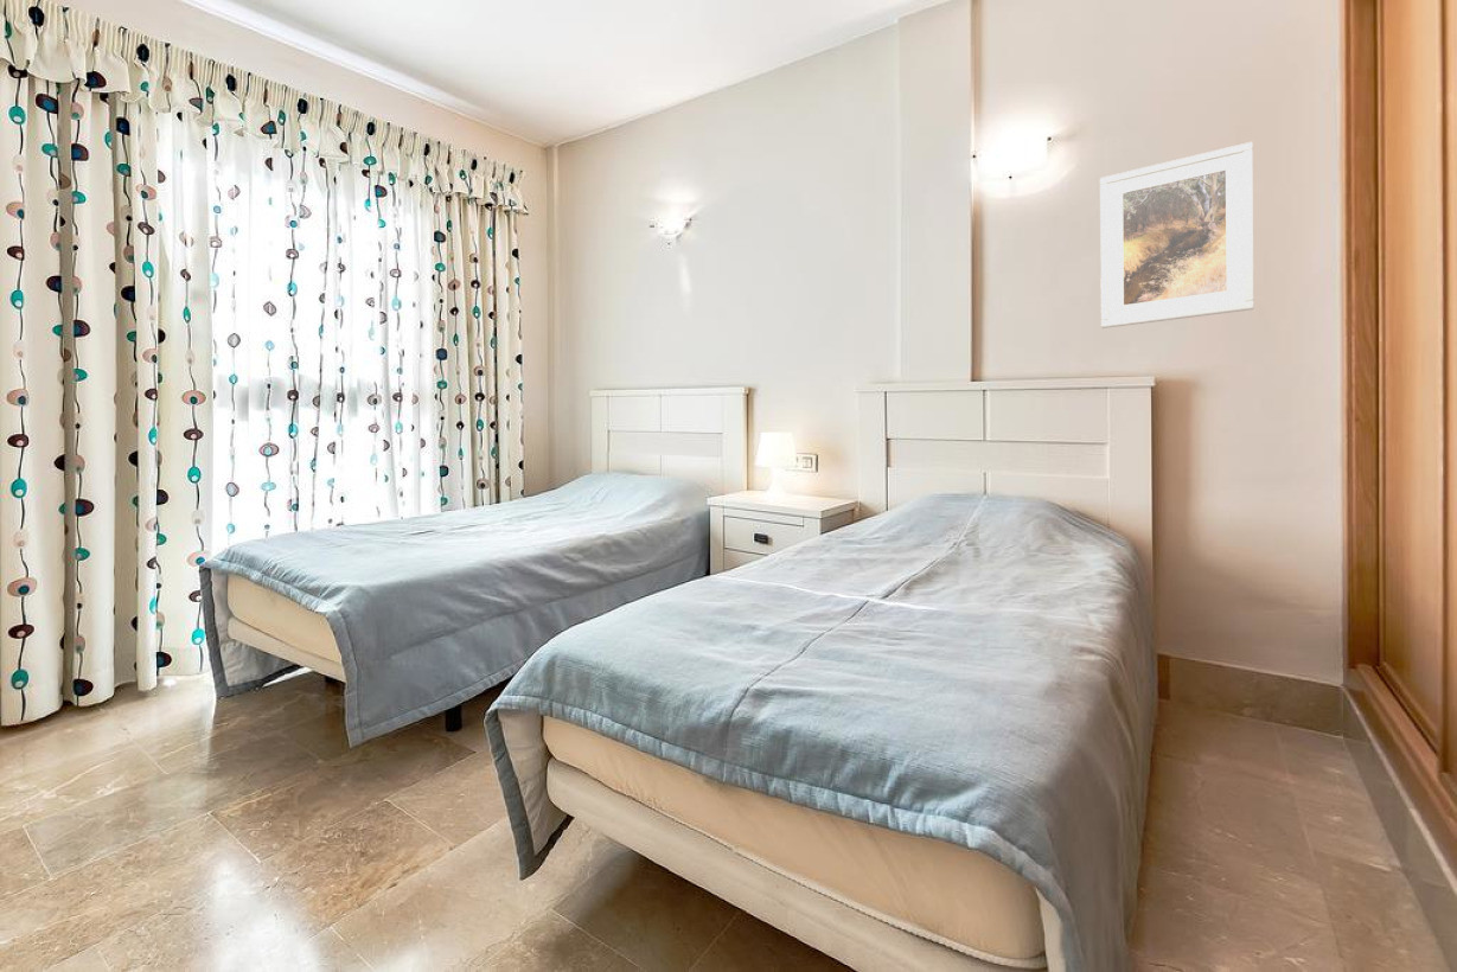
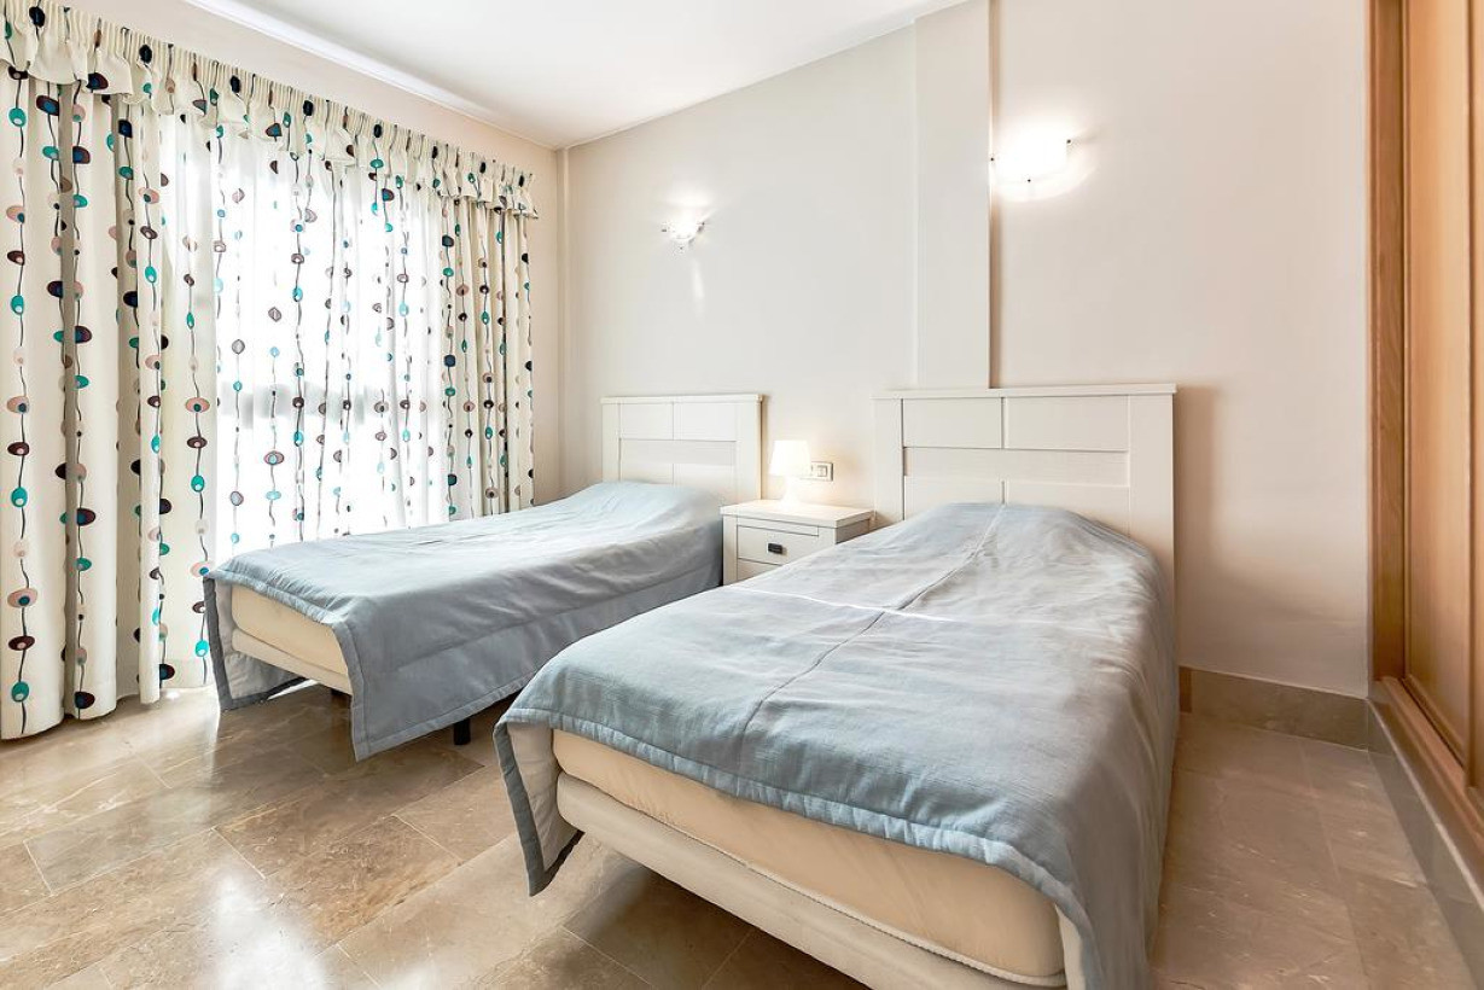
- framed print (1172, 239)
